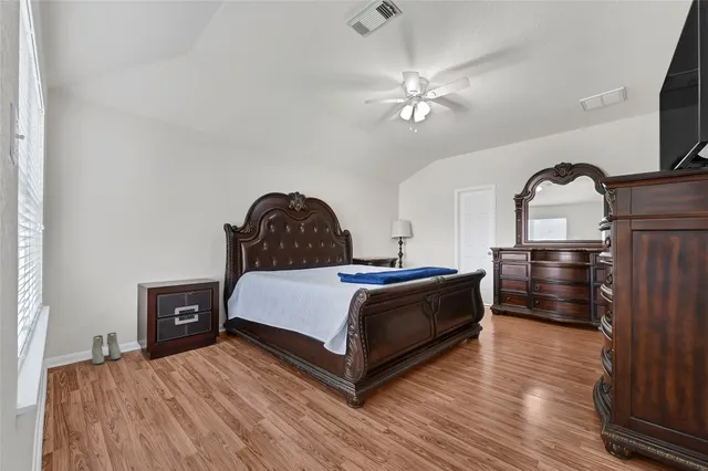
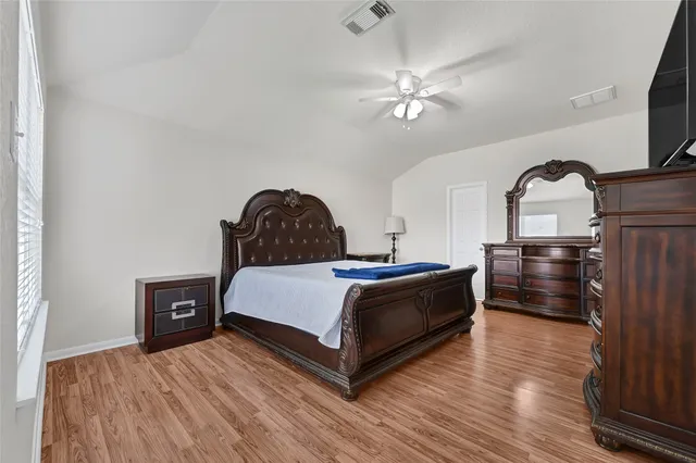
- boots (108, 347)
